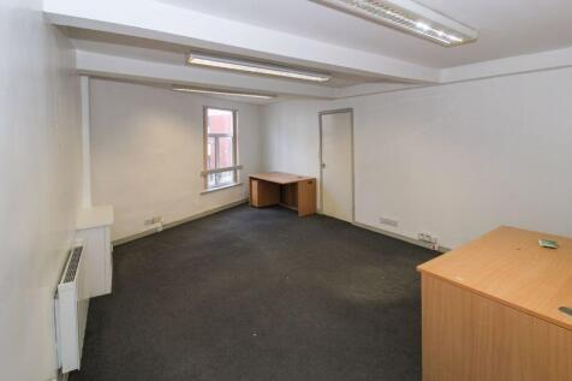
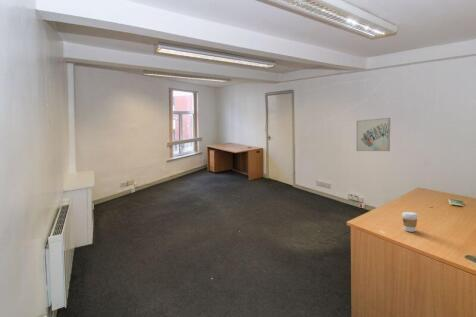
+ wall art (372, 135)
+ coffee cup (409, 221)
